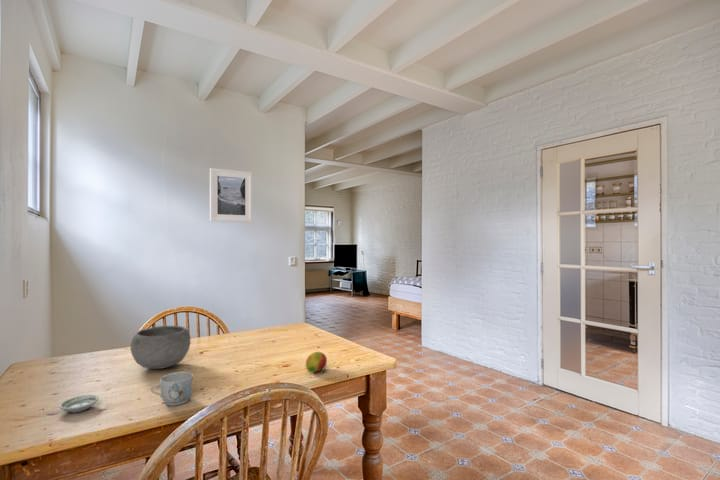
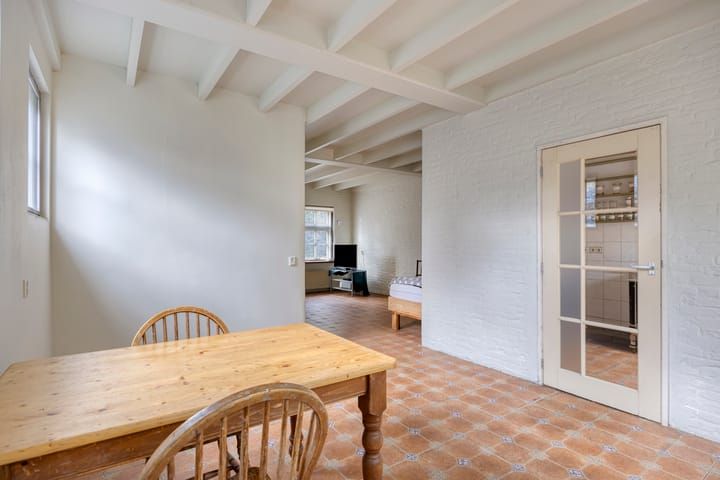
- bowl (161, 348)
- saucer (79, 404)
- fruit (316, 361)
- mug (172, 389)
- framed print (231, 195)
